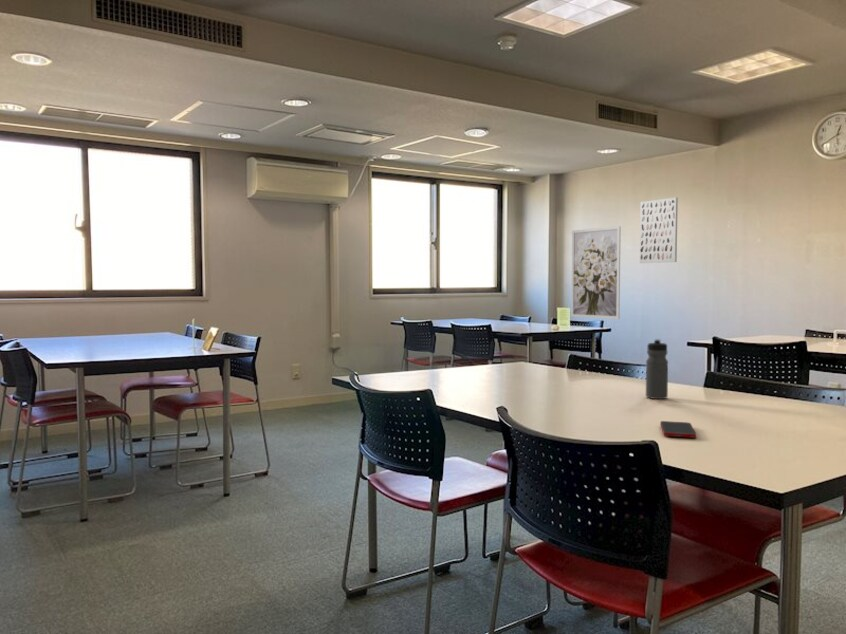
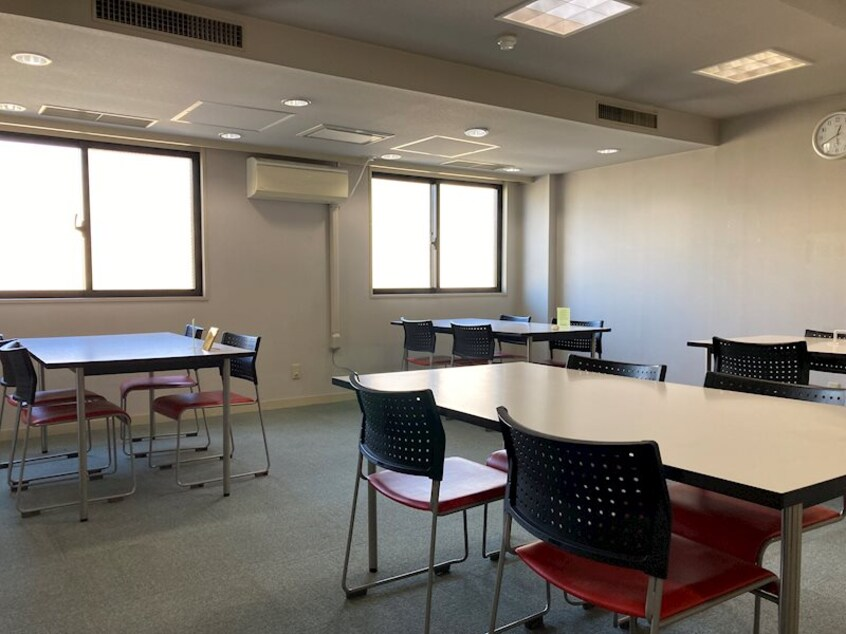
- cell phone (677, 429)
- wall art (658, 231)
- wall art (594, 273)
- water bottle (656, 368)
